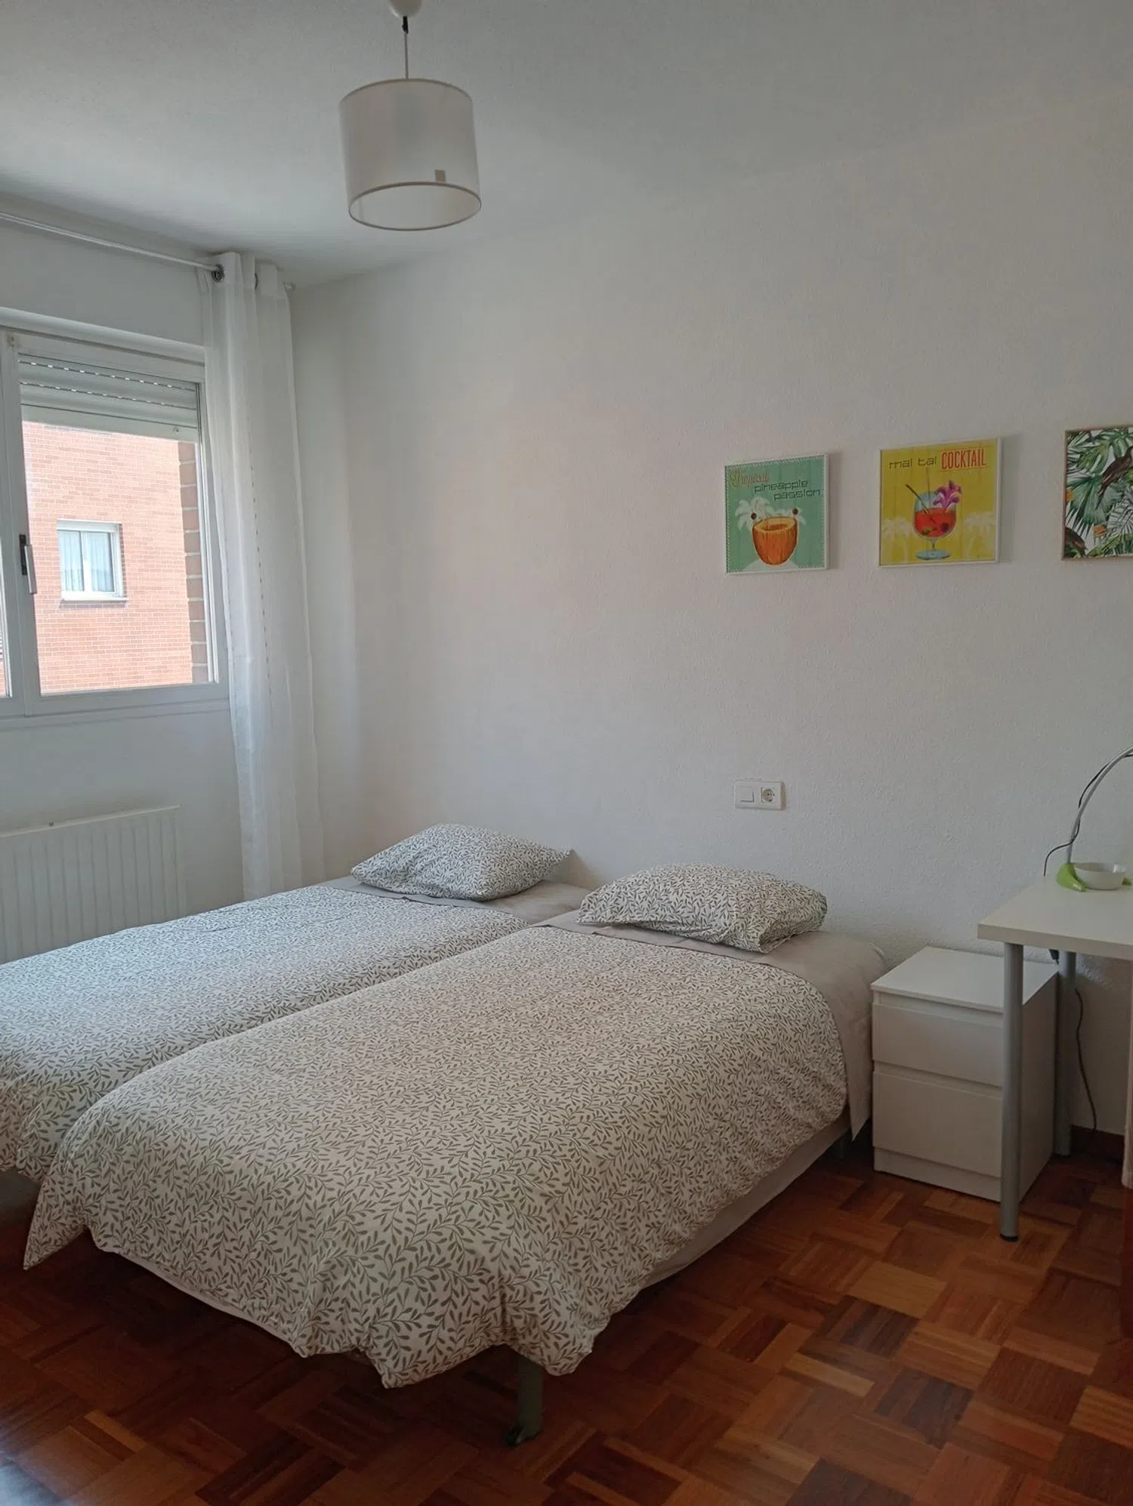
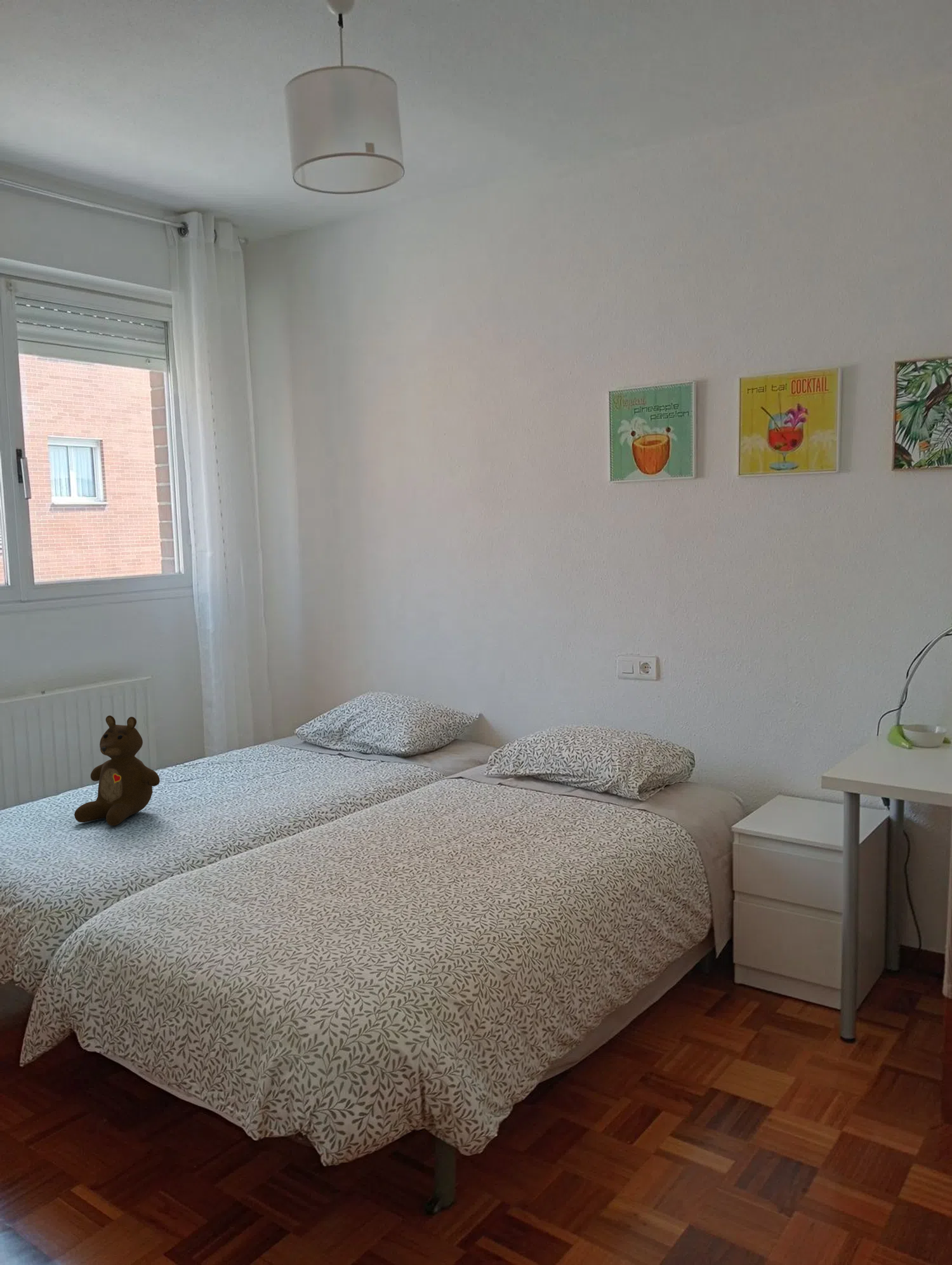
+ teddy bear (113, 768)
